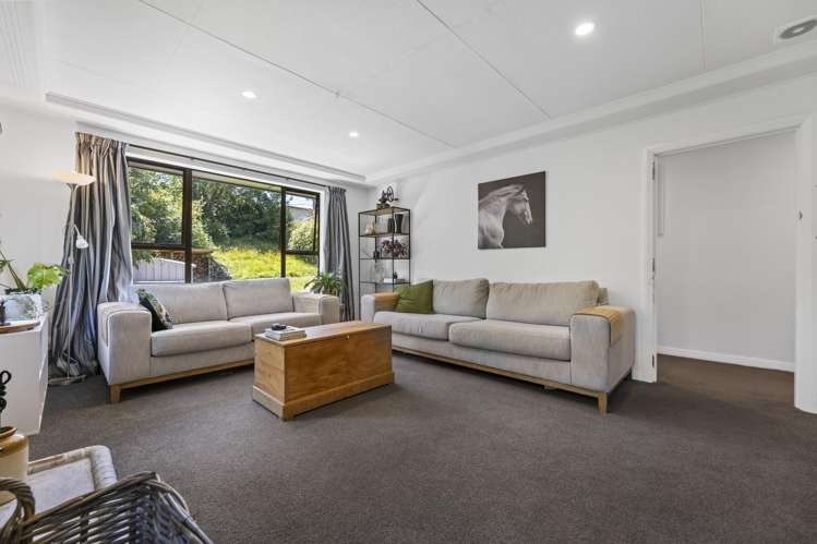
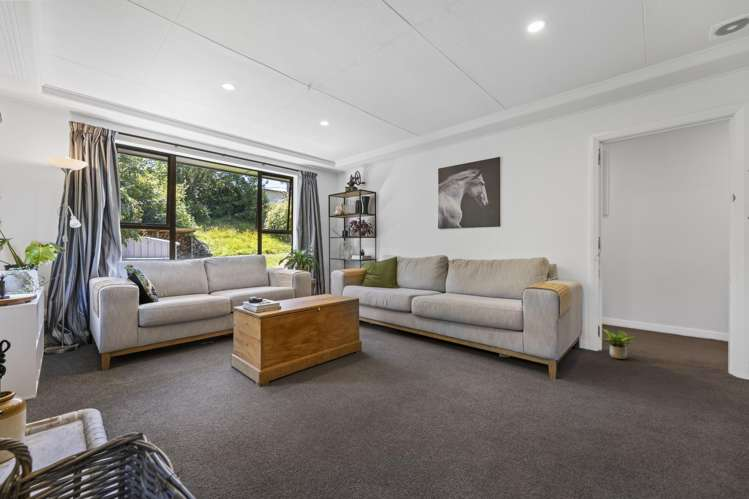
+ potted plant (617, 343)
